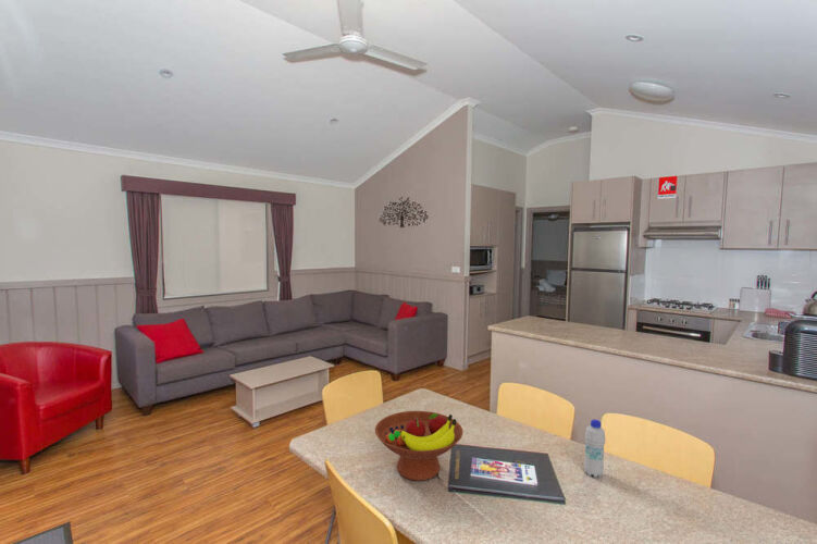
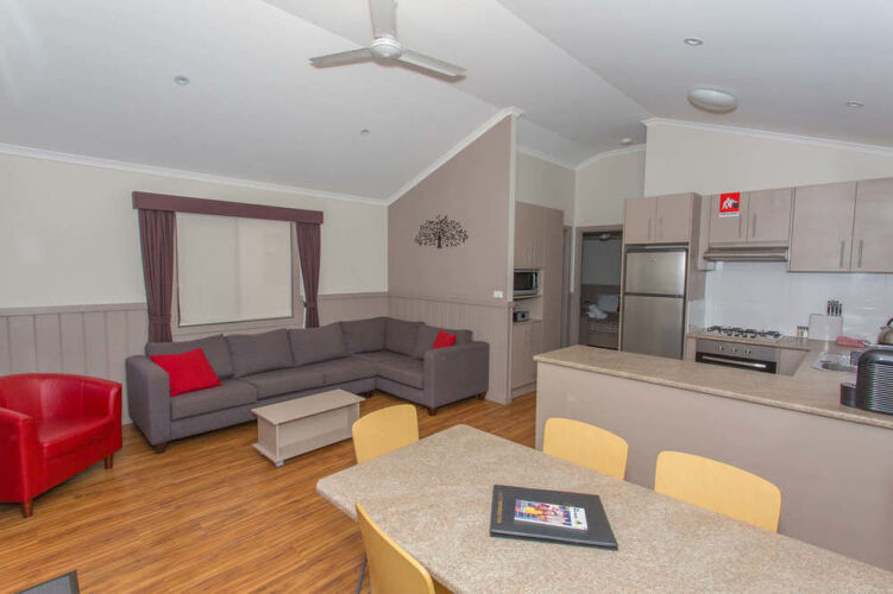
- bottle (594, 447)
- fruit bowl (418, 441)
